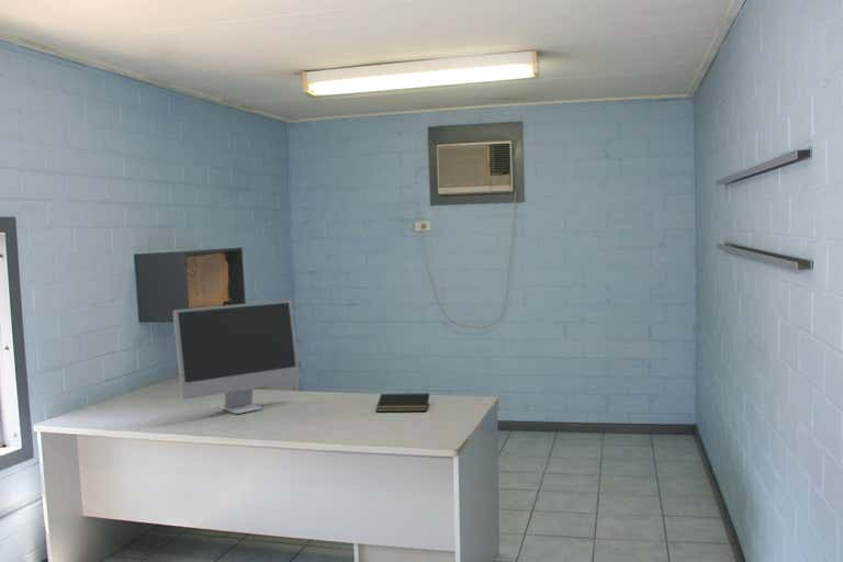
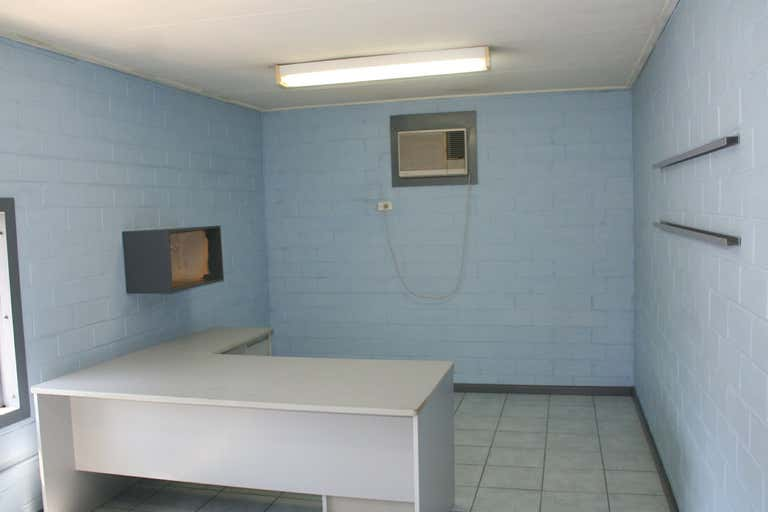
- computer monitor (240, 357)
- notepad (403, 402)
